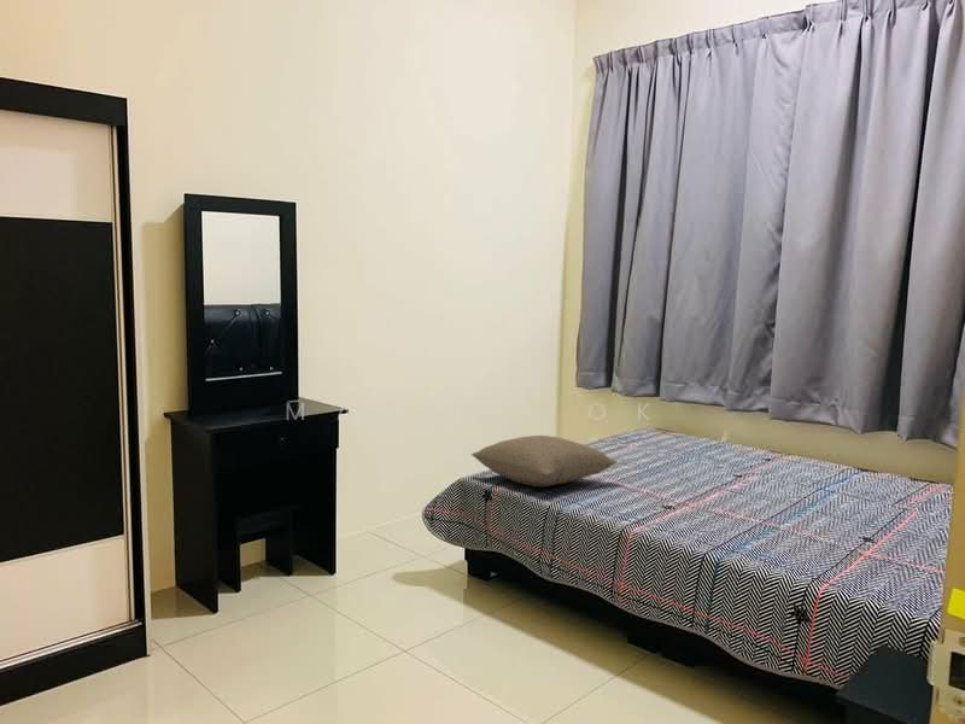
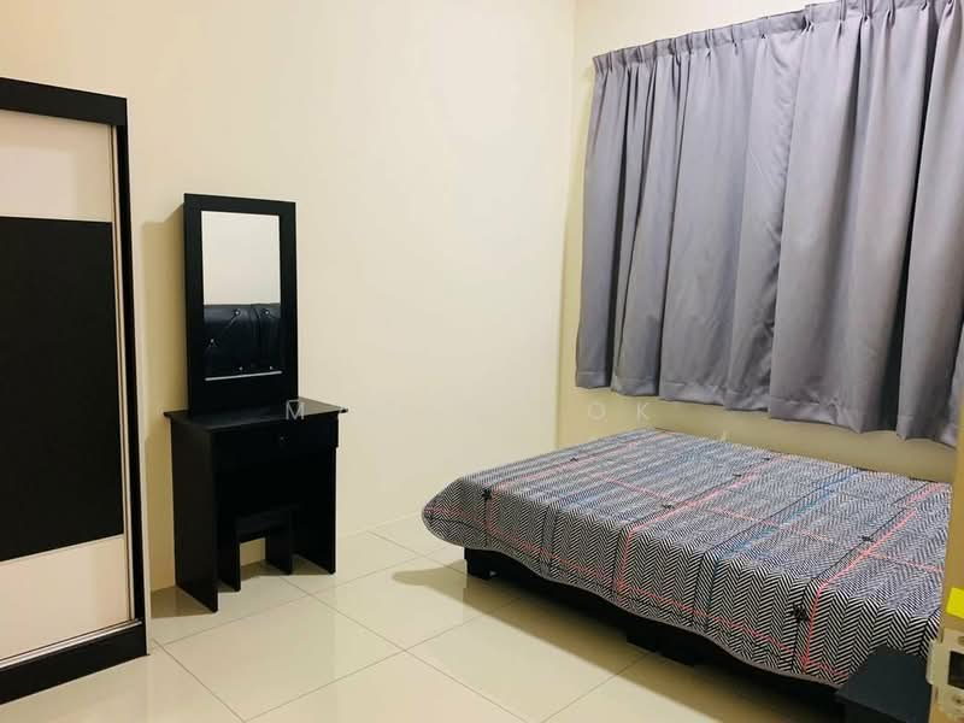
- pillow (544, 460)
